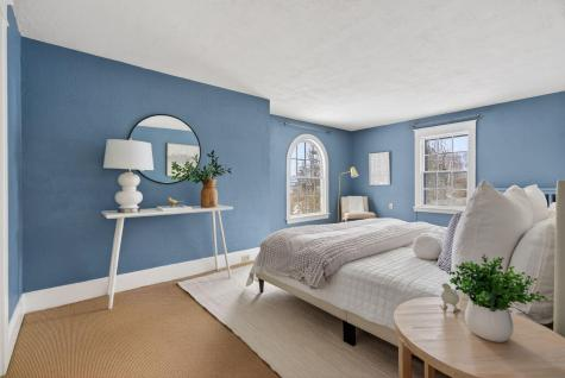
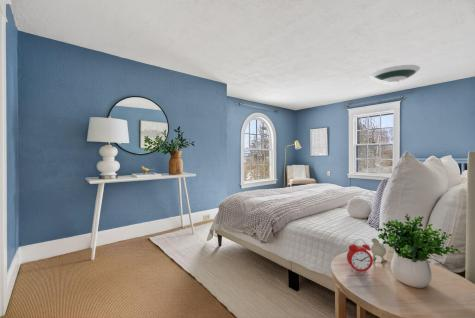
+ alarm clock (359, 255)
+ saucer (393, 78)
